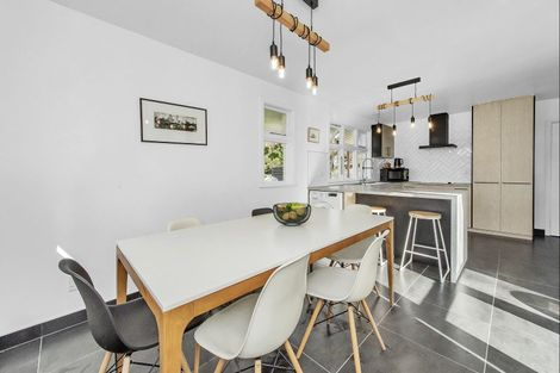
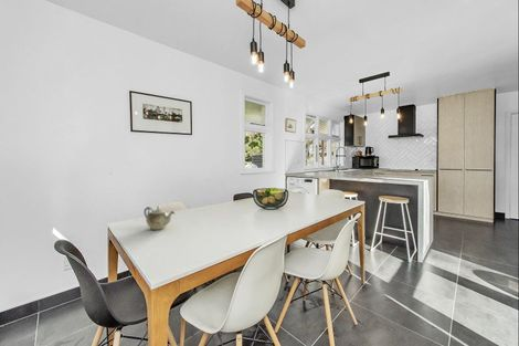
+ teapot (159, 217)
